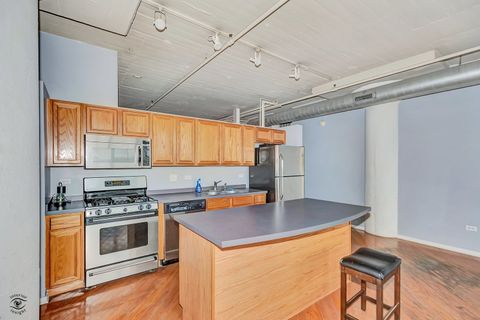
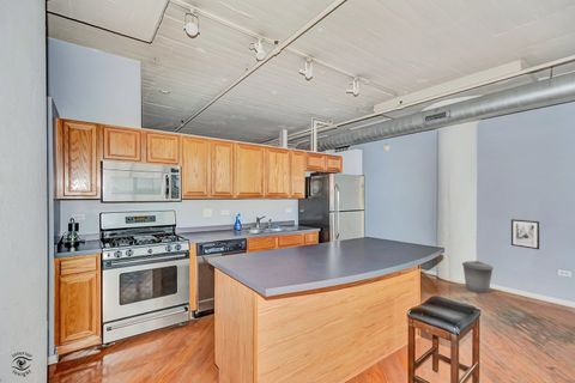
+ trash can (477, 275)
+ wall art (525, 233)
